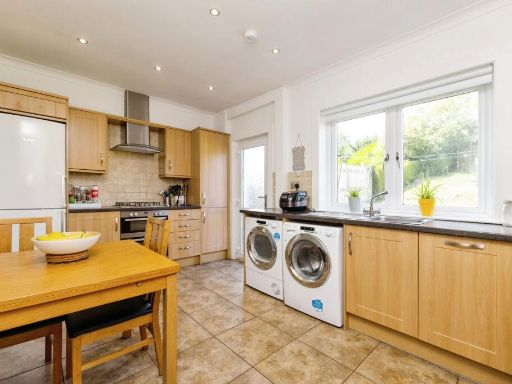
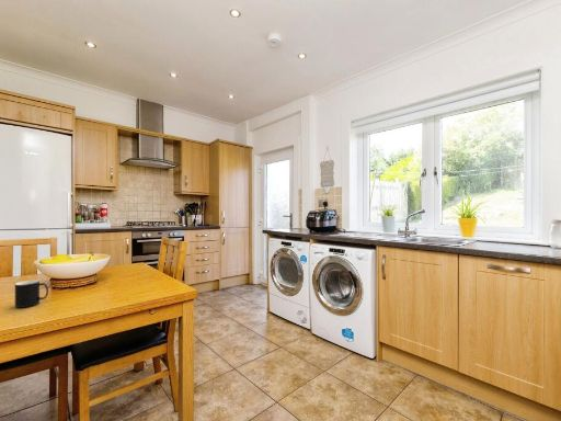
+ cup (32, 293)
